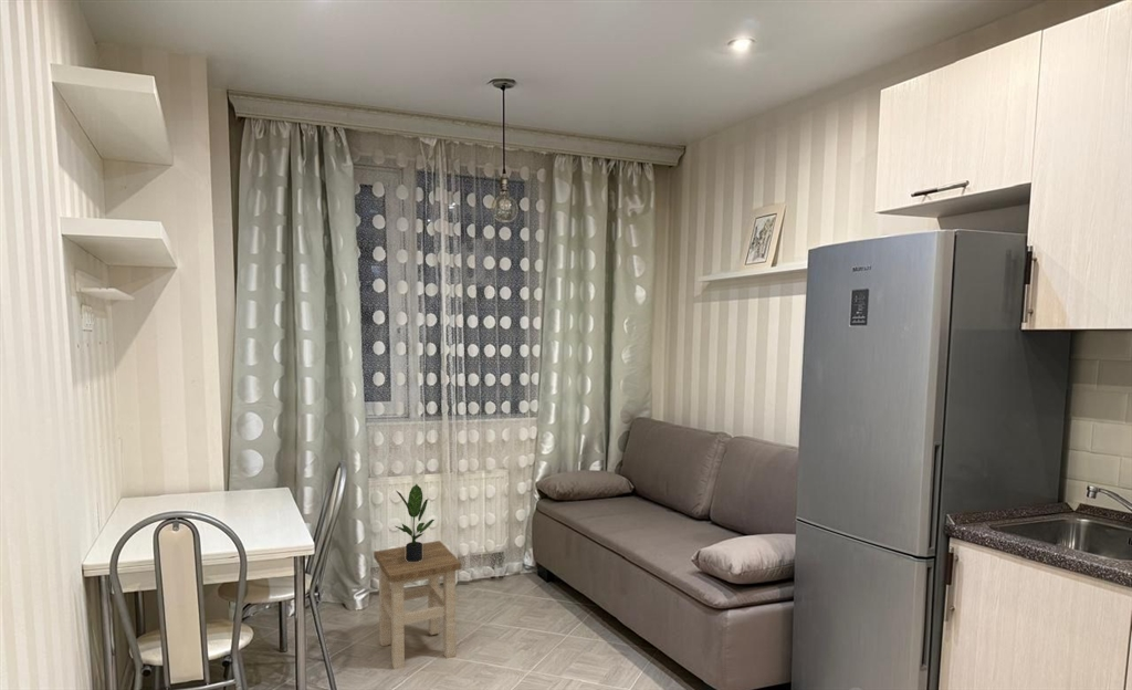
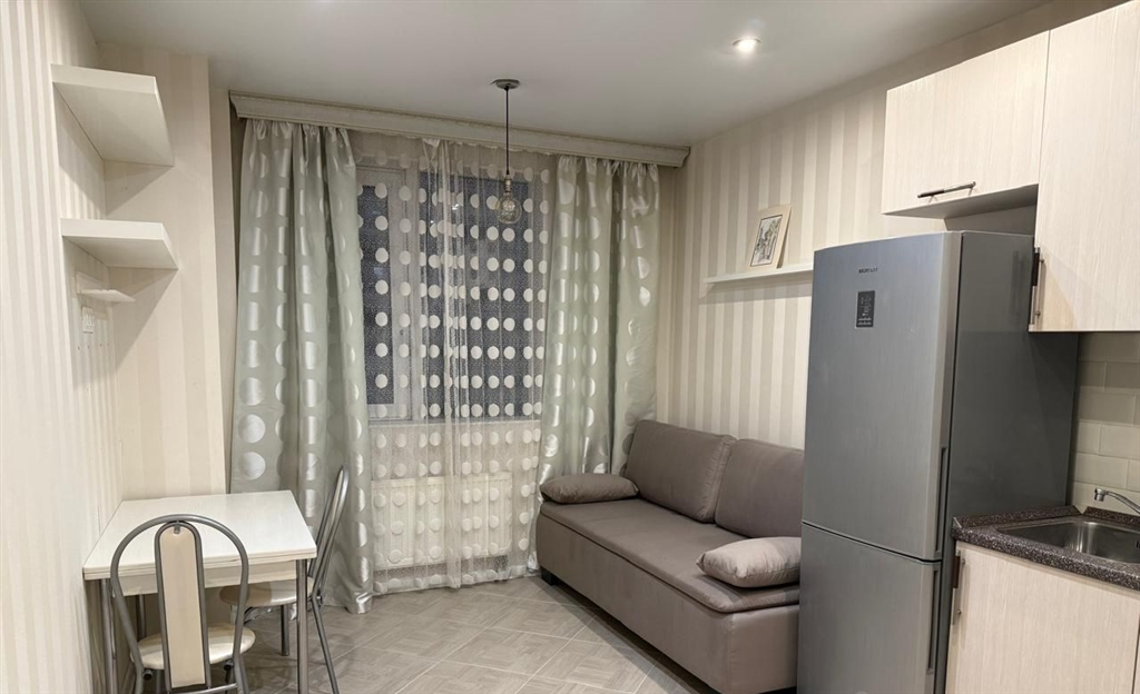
- stool (417, 597)
- potted plant (411, 521)
